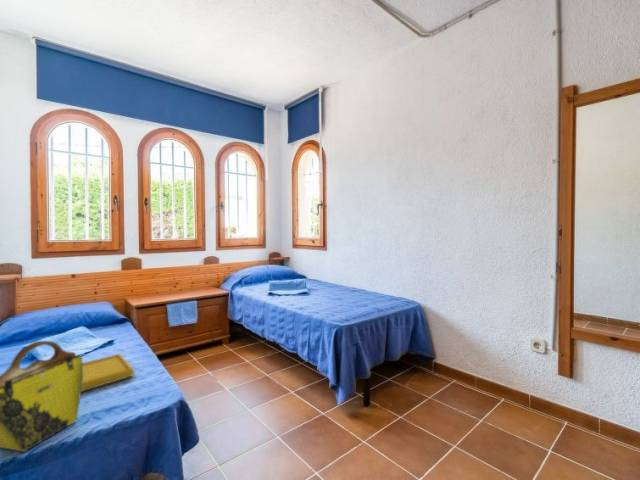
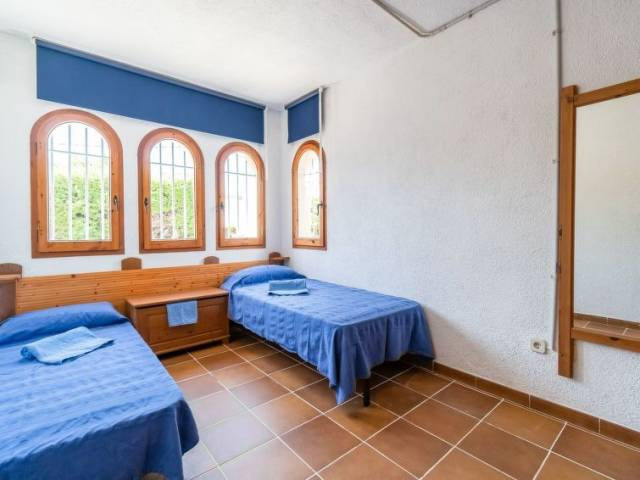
- serving tray (95, 372)
- tote bag (38, 387)
